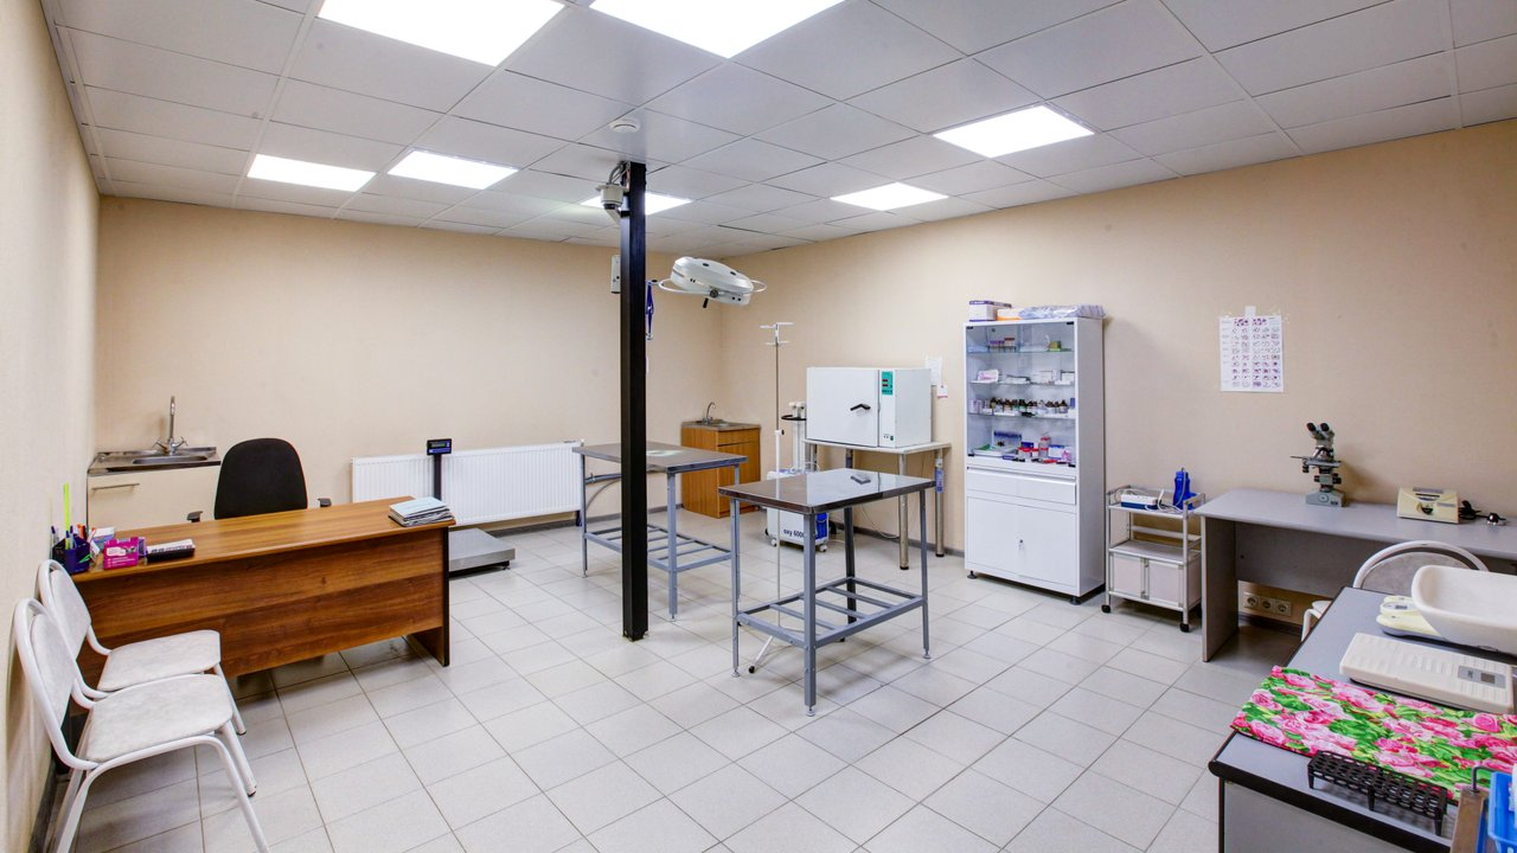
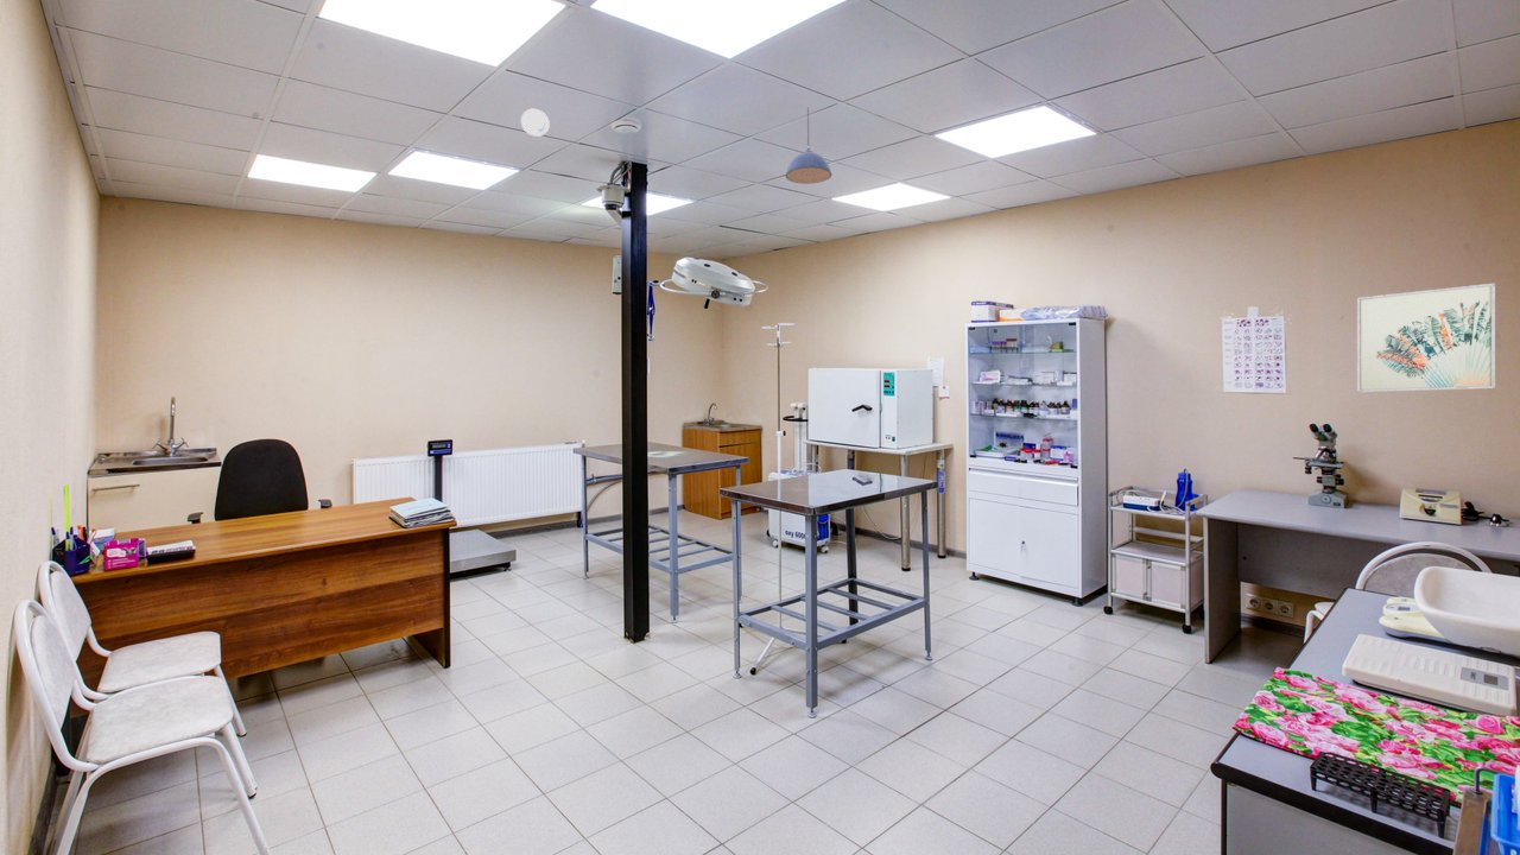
+ wall art (1423, 340)
+ pendant light (808, 141)
+ smoke detector (534, 121)
